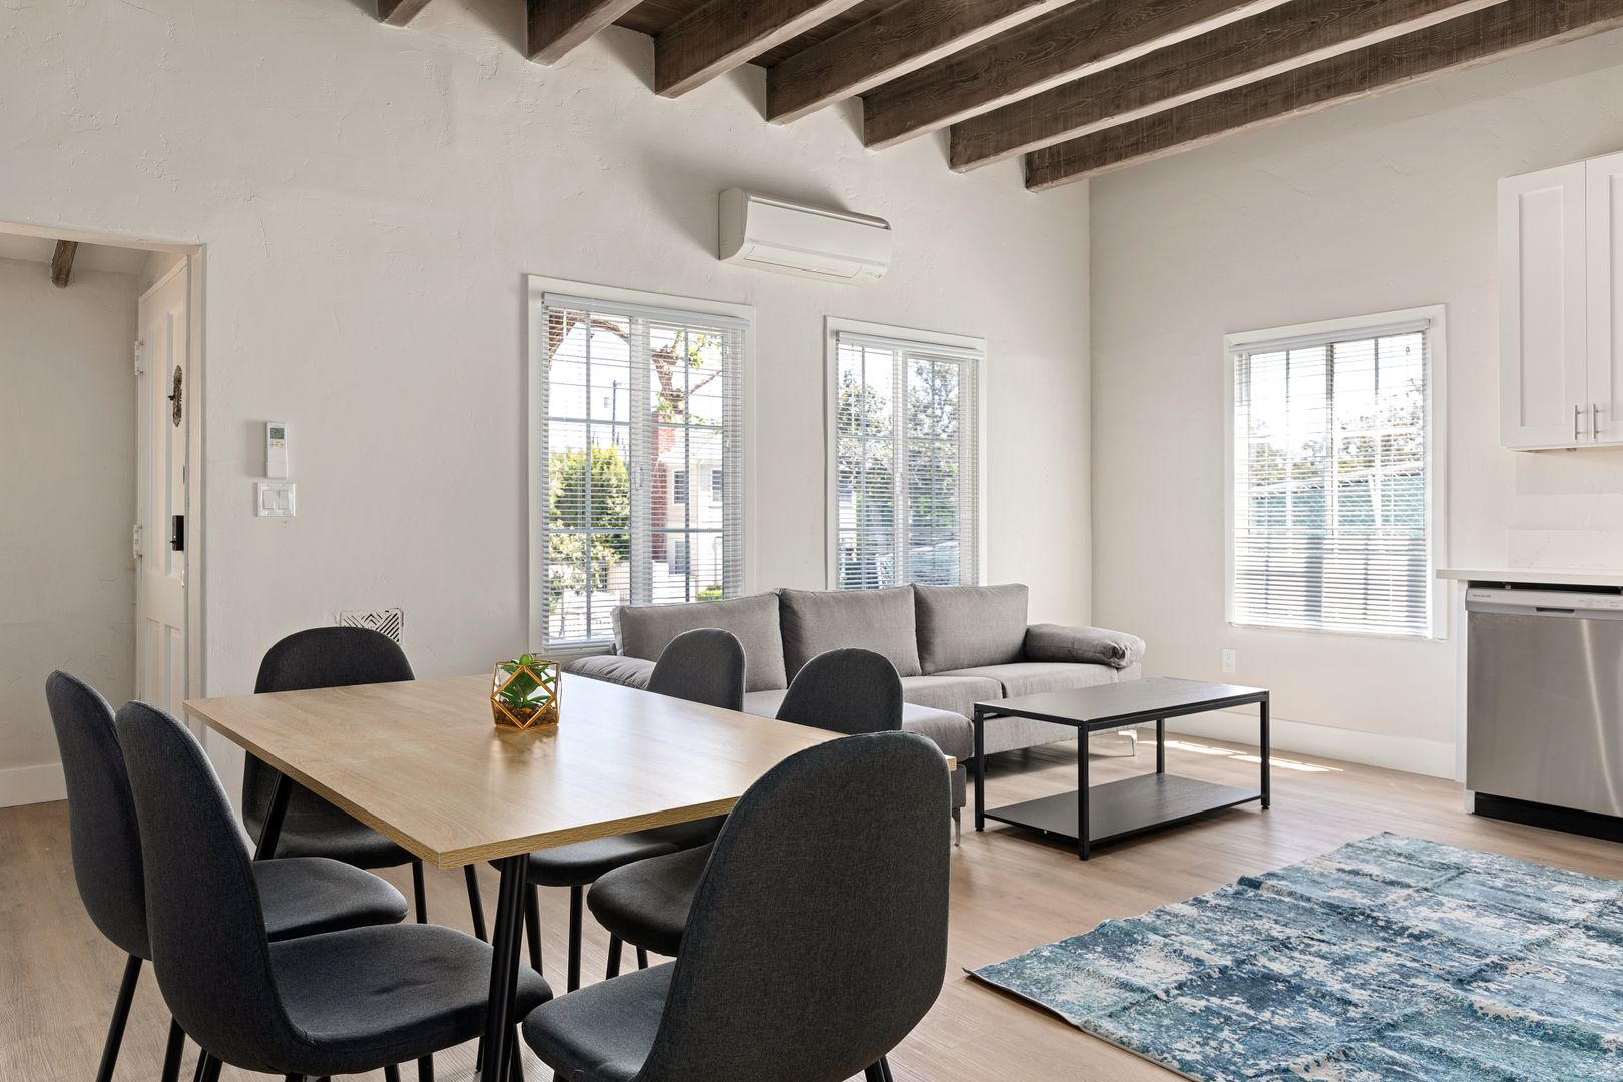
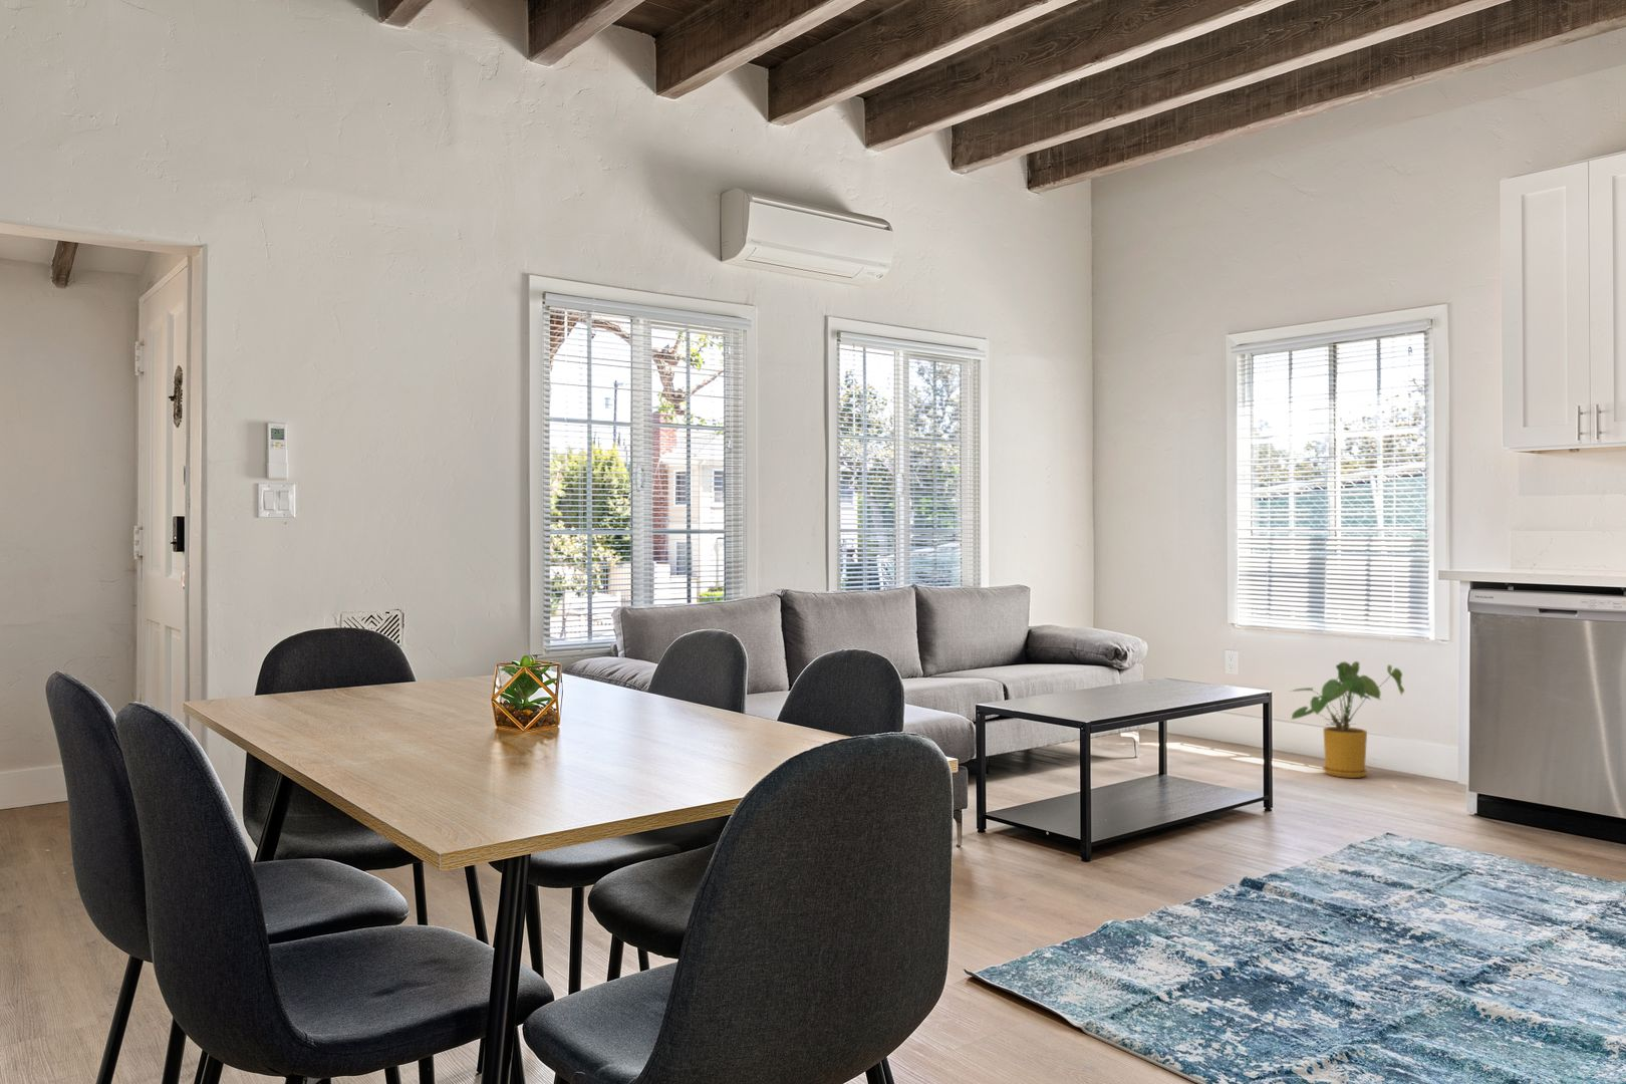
+ house plant (1343, 717)
